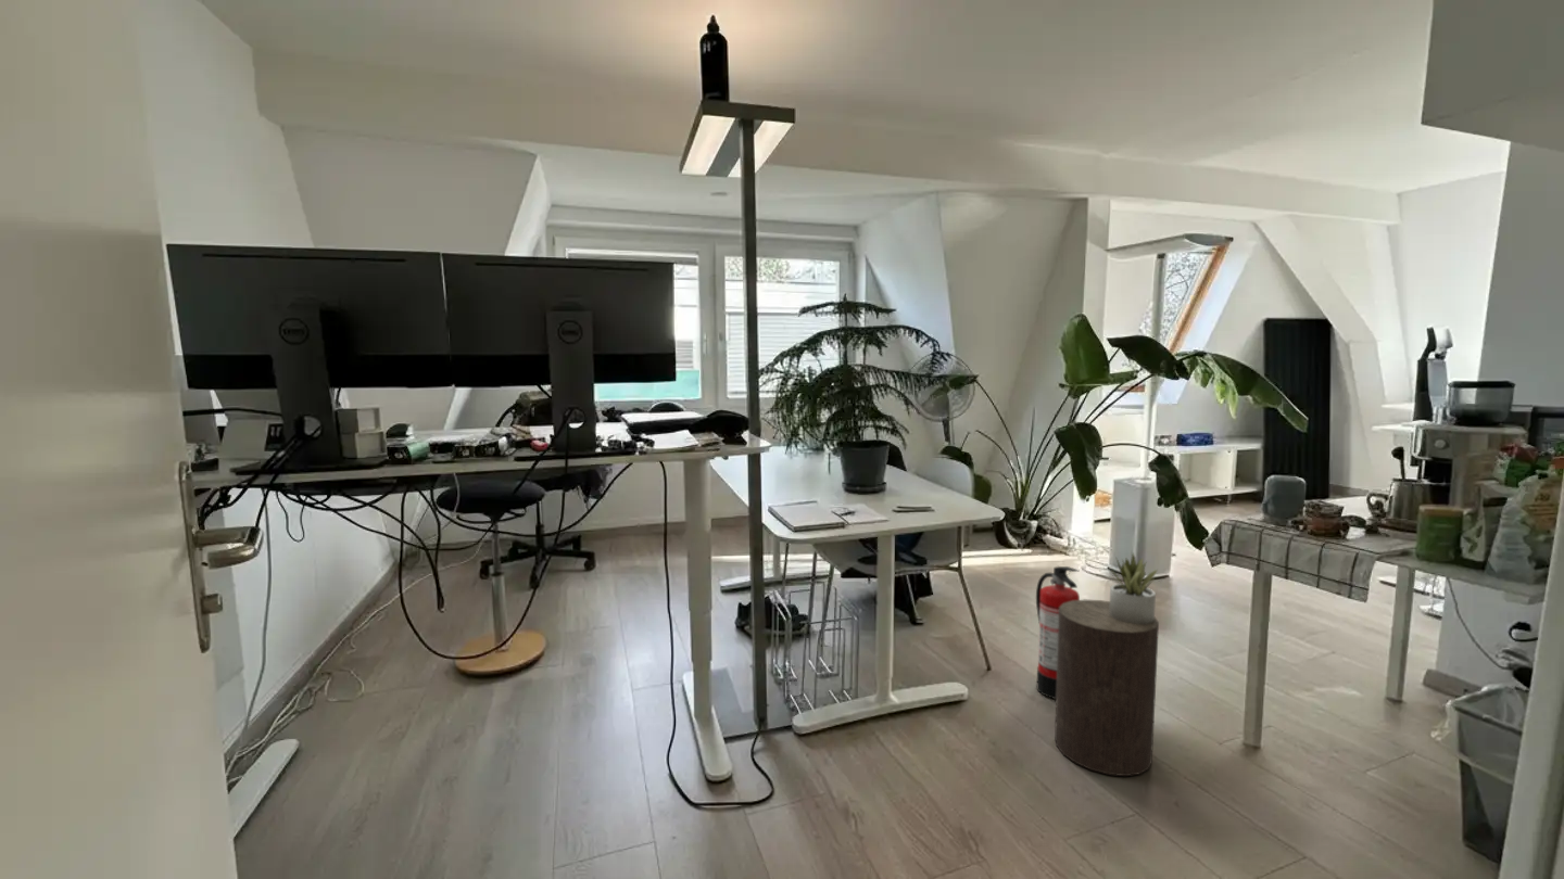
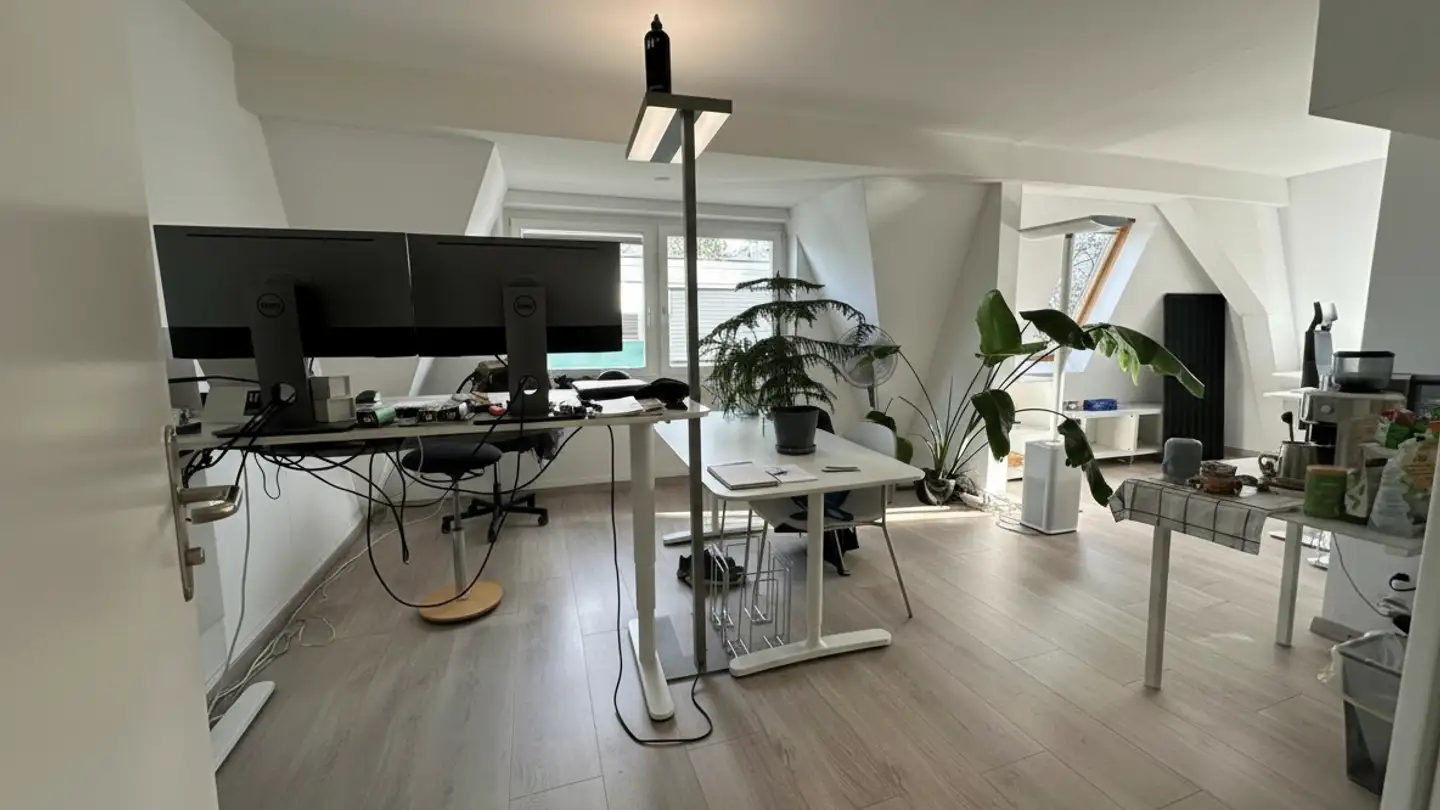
- fire extinguisher (1054, 623)
- succulent plant (1132, 585)
- stool (1103, 683)
